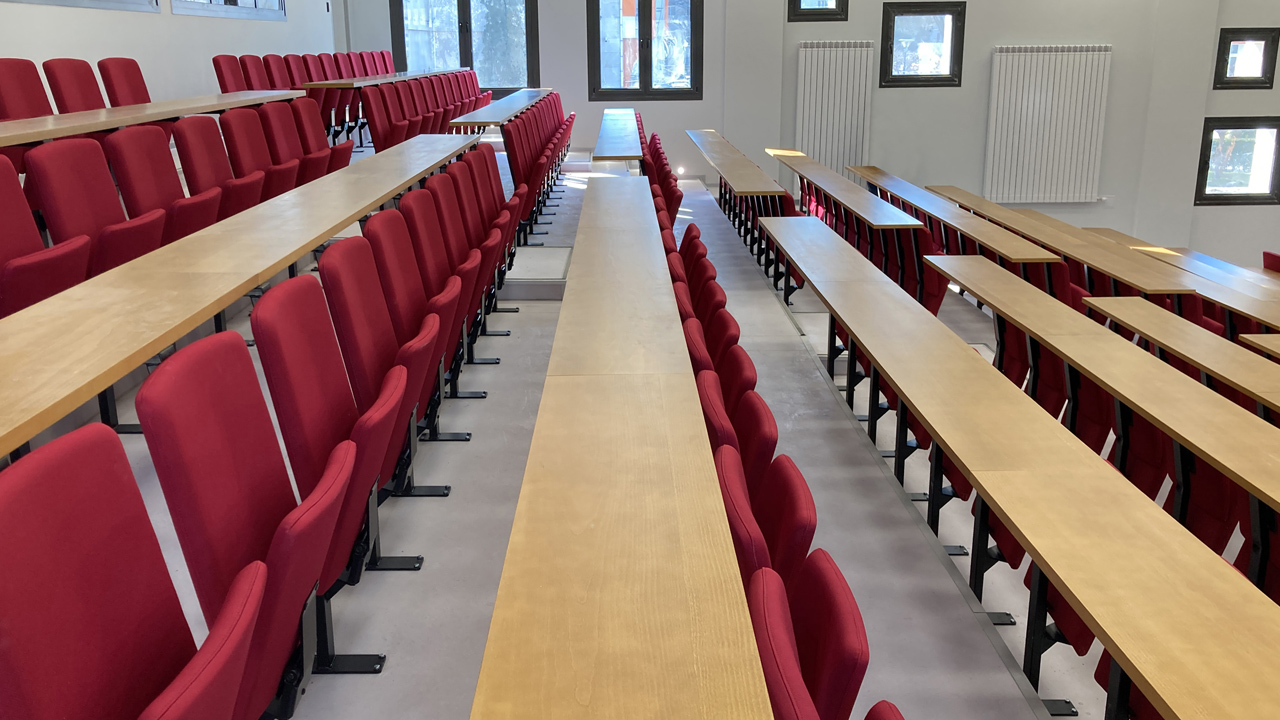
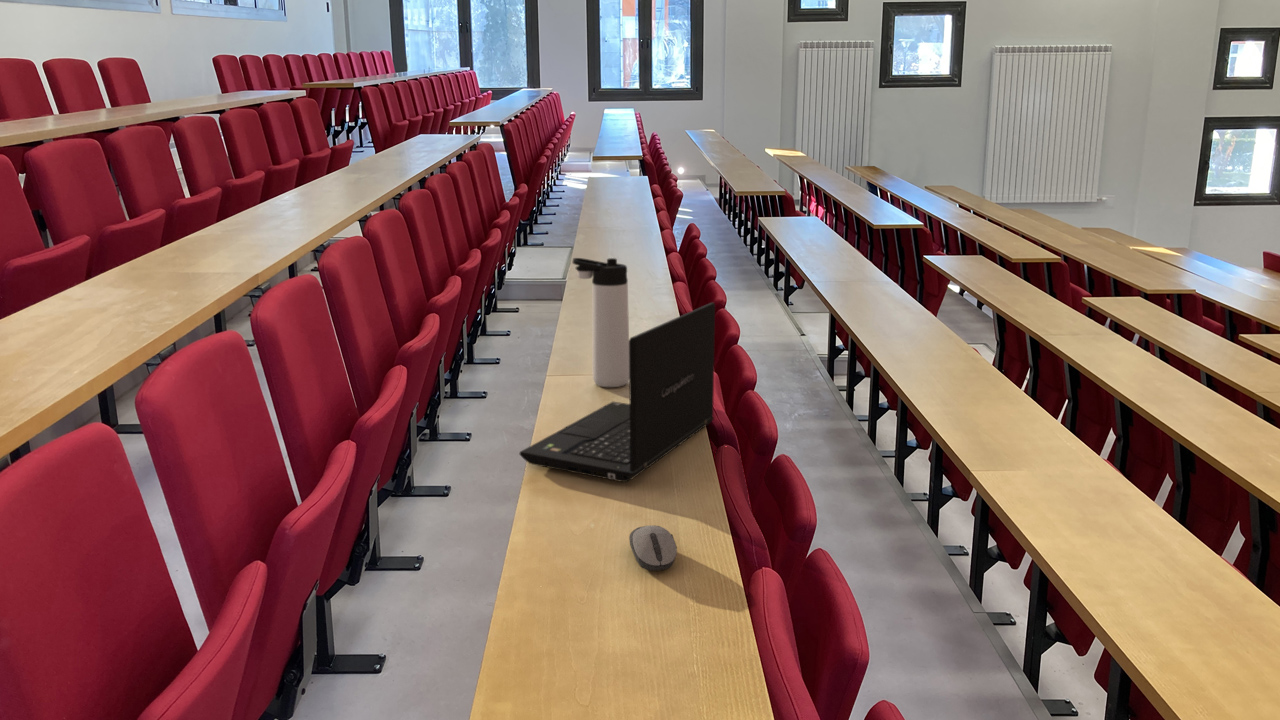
+ computer mouse (652, 544)
+ thermos bottle (601, 321)
+ laptop (629, 379)
